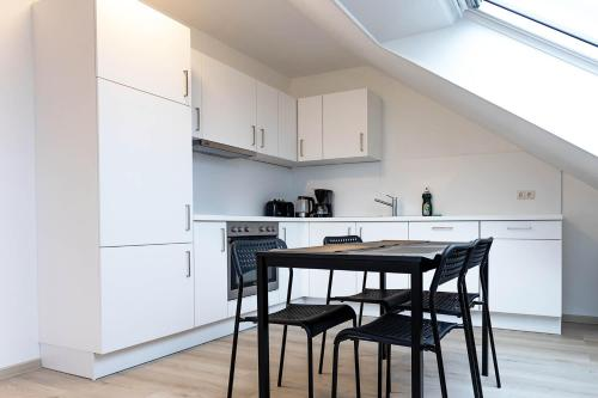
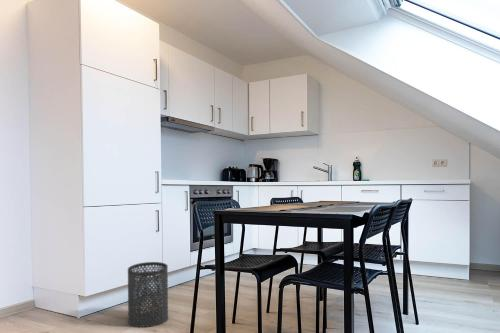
+ trash can (148, 293)
